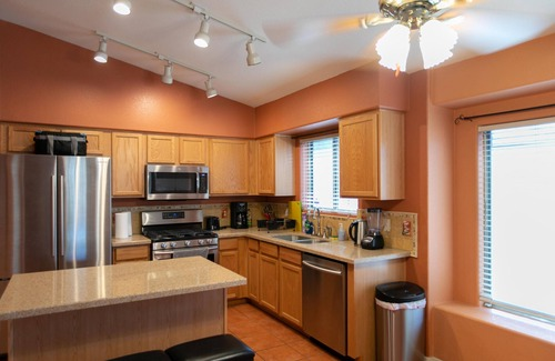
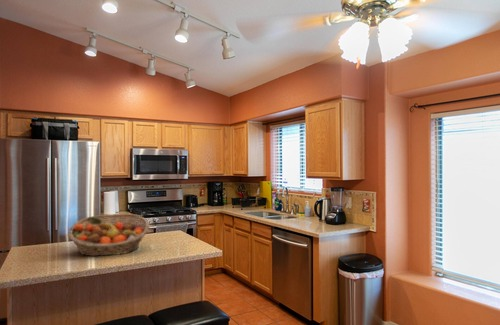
+ fruit basket (110, 233)
